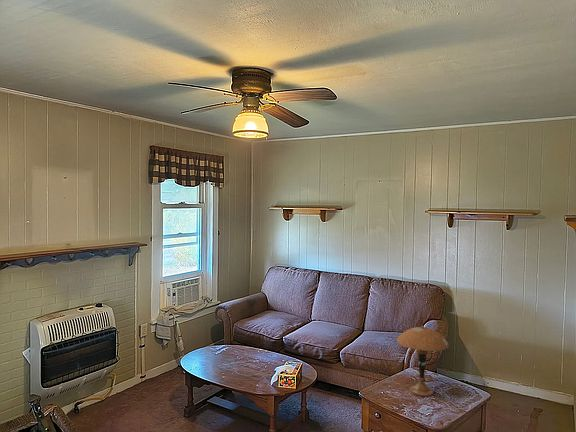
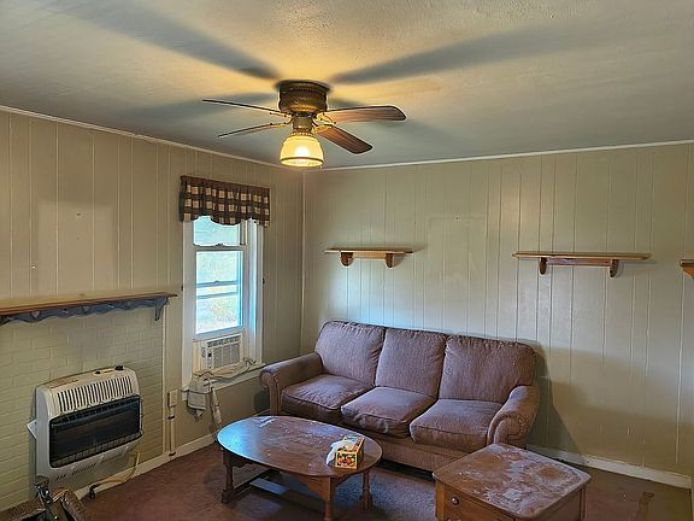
- table lamp (422, 358)
